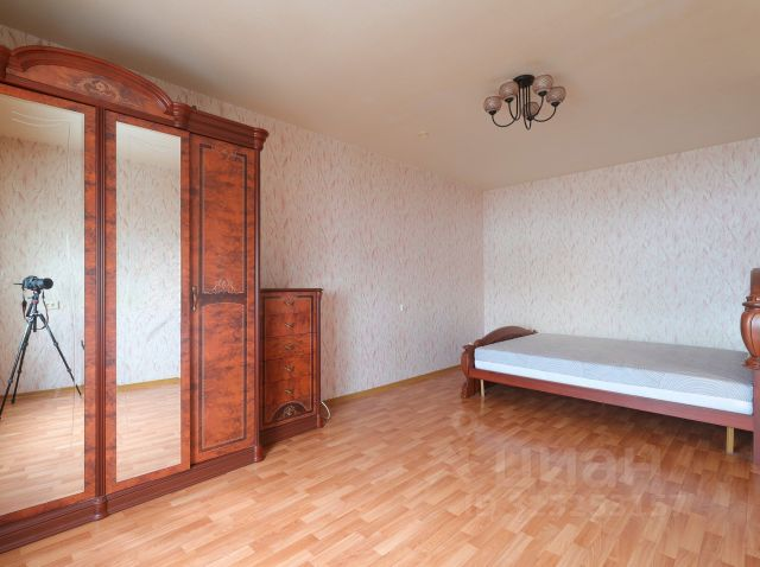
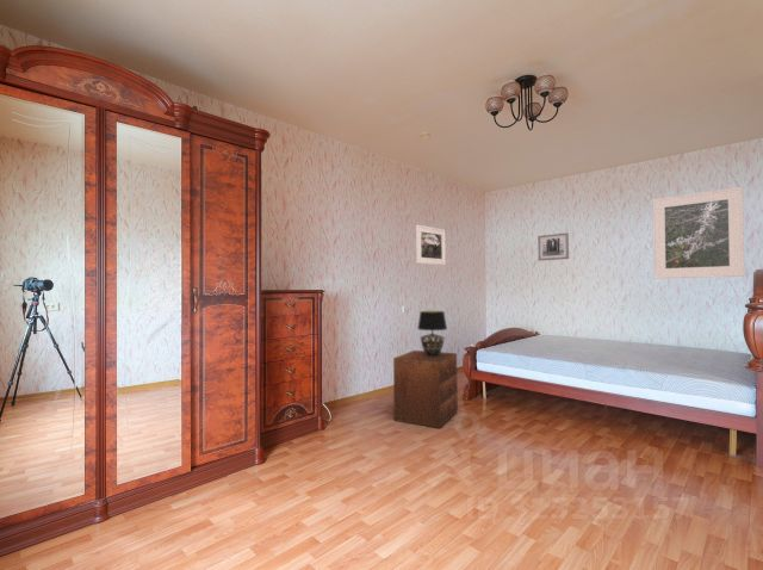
+ wall art (552, 247)
+ nightstand (428, 385)
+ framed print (695, 235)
+ table lamp (432, 333)
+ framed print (430, 246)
